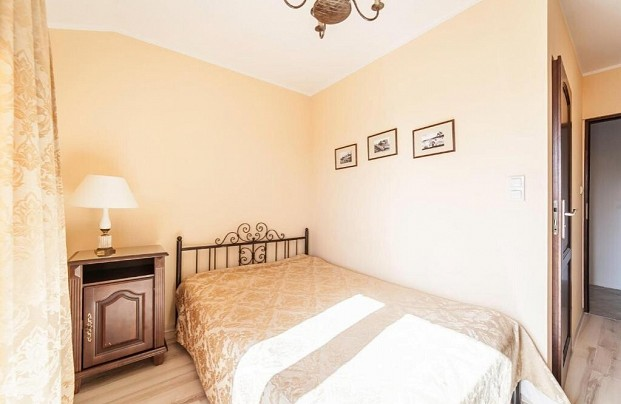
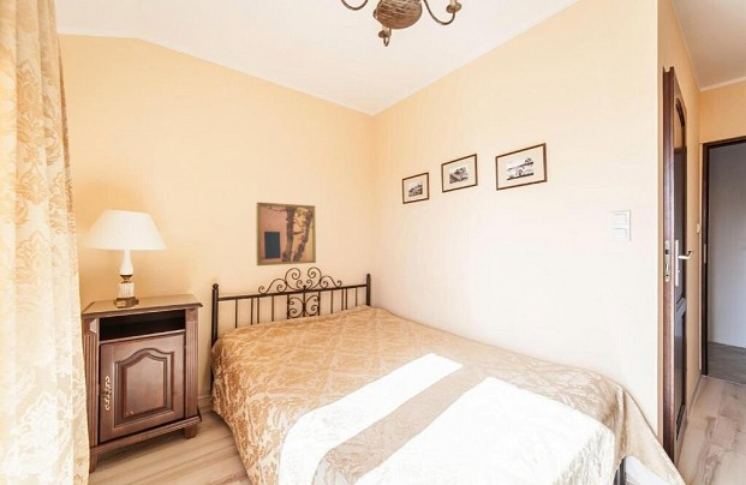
+ wall art (287, 234)
